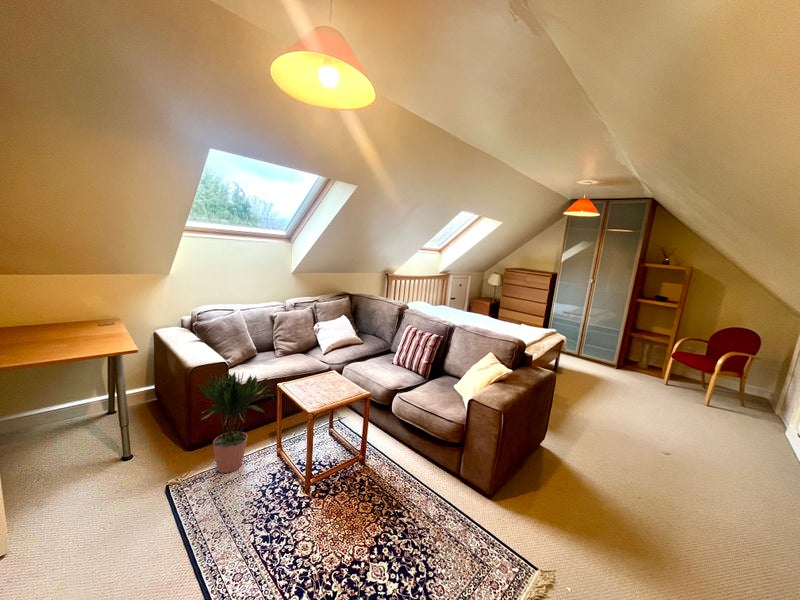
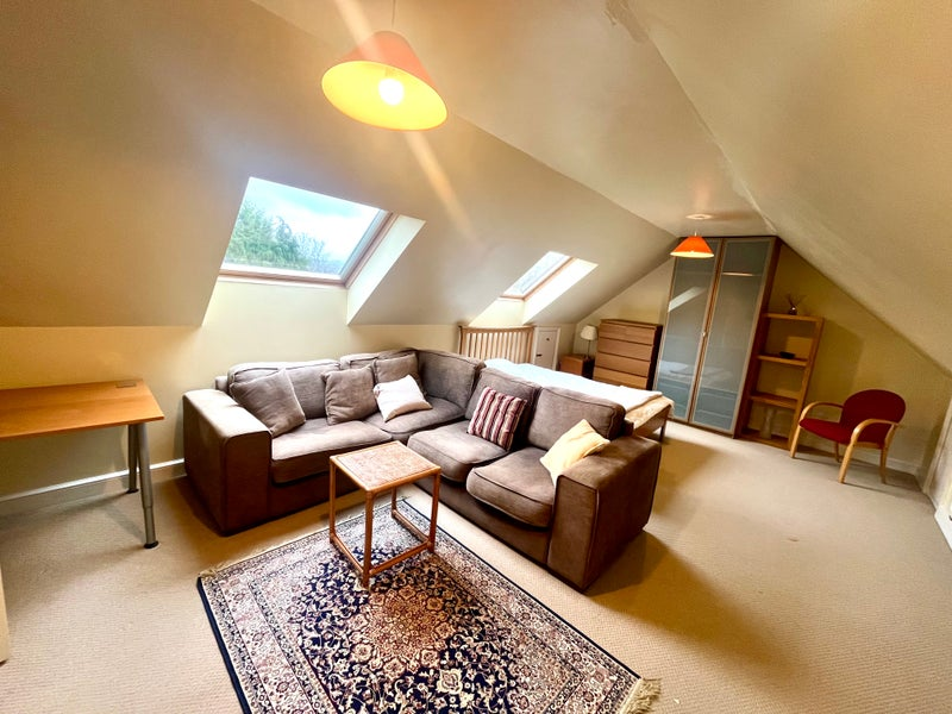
- potted plant (233, 415)
